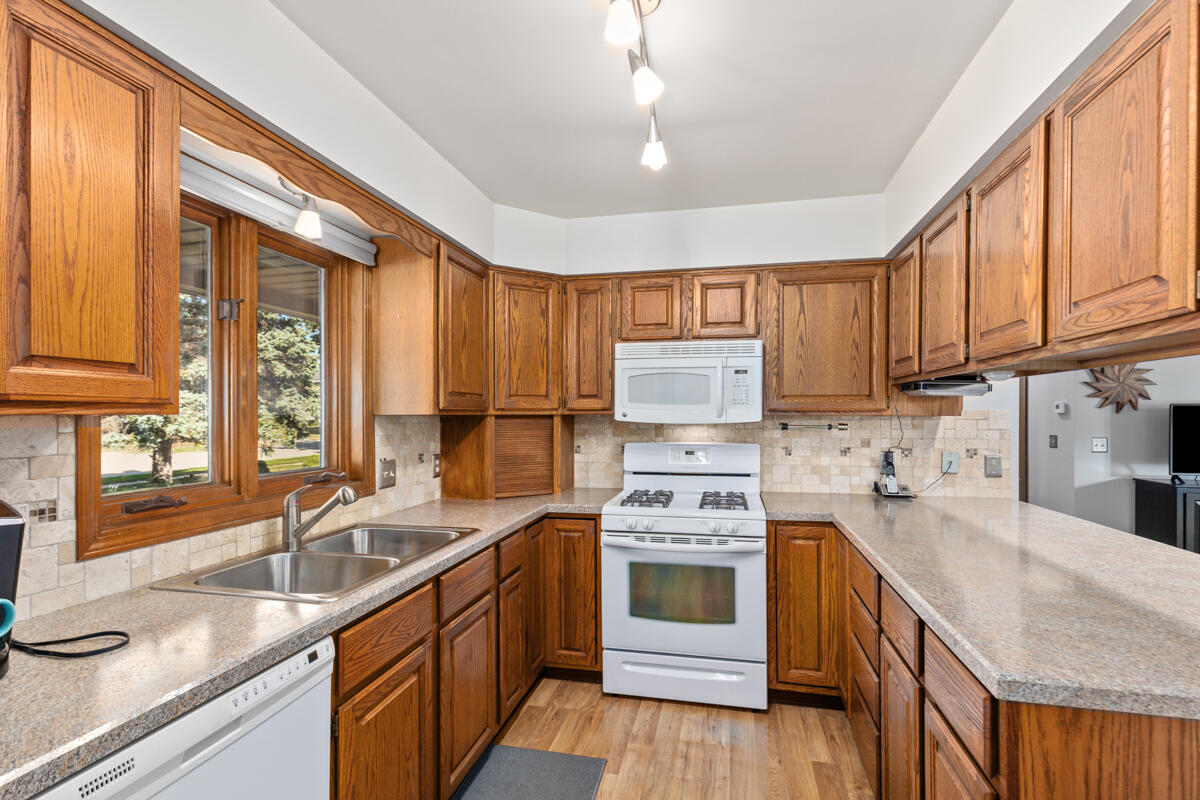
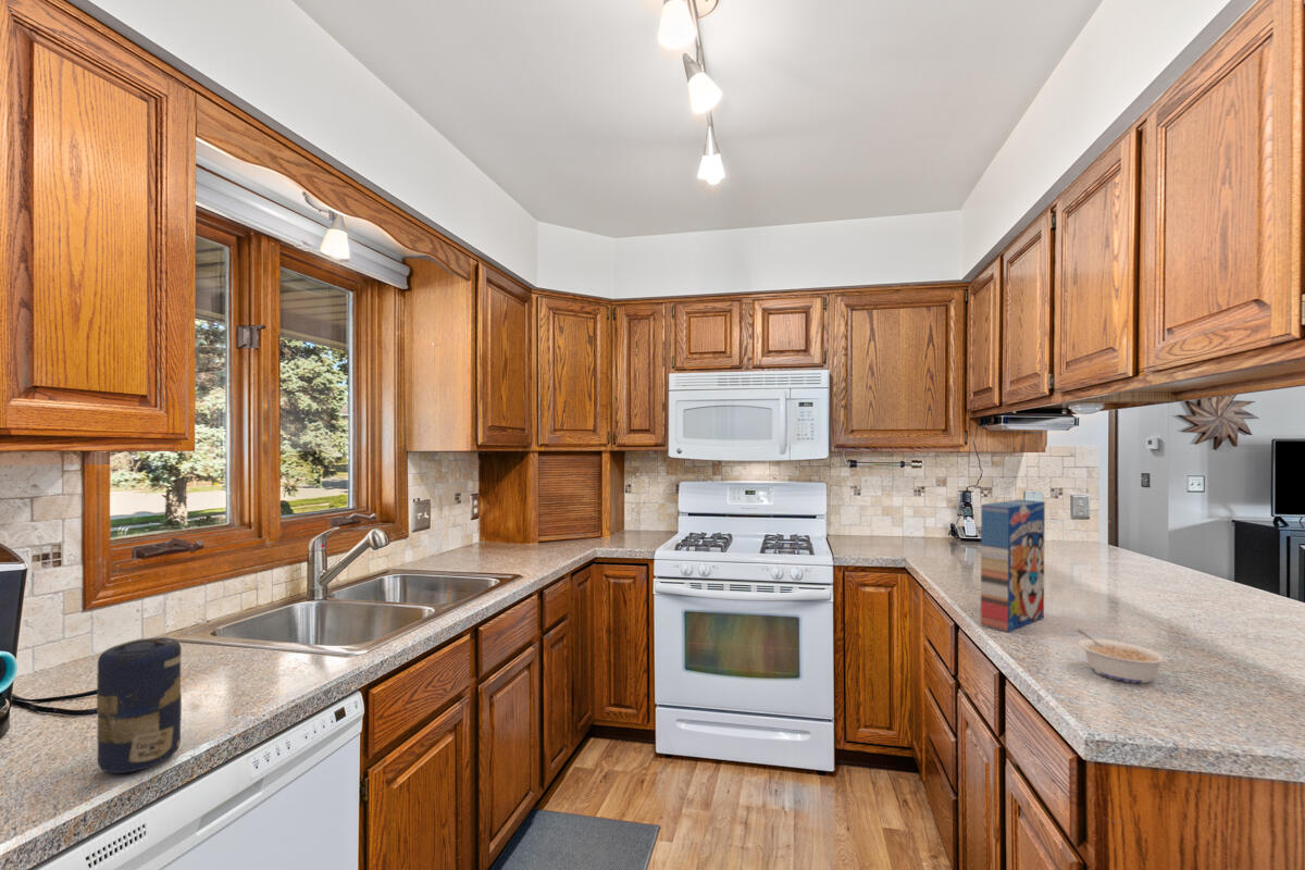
+ candle (140, 699)
+ legume (1117, 658)
+ cereal box (1012, 562)
